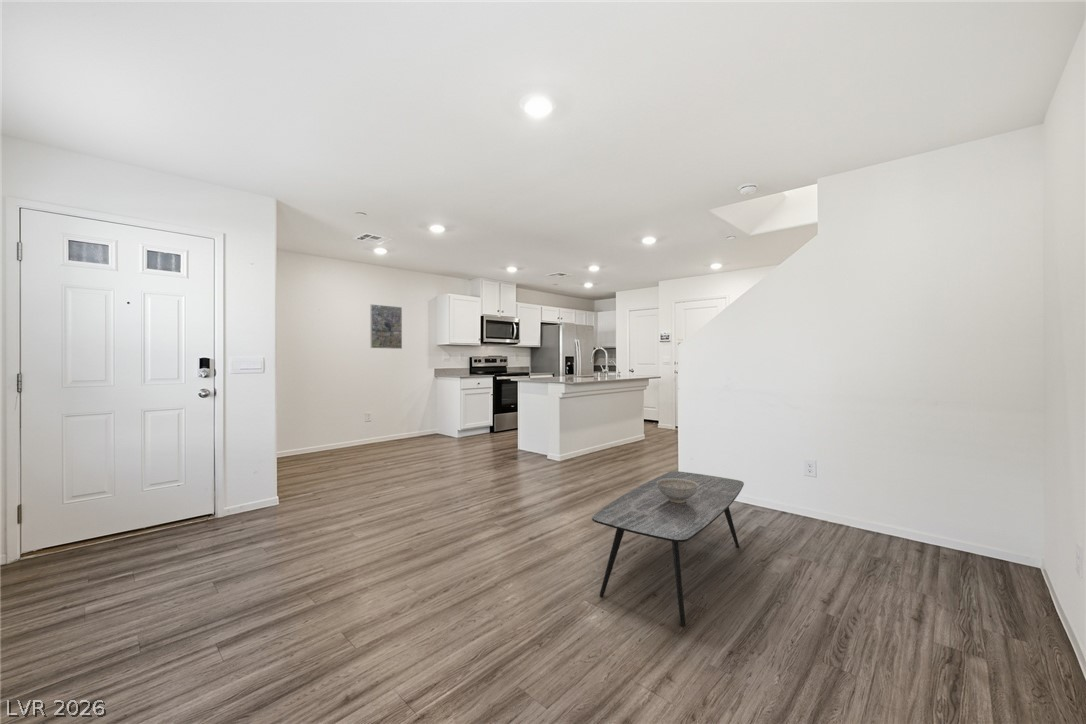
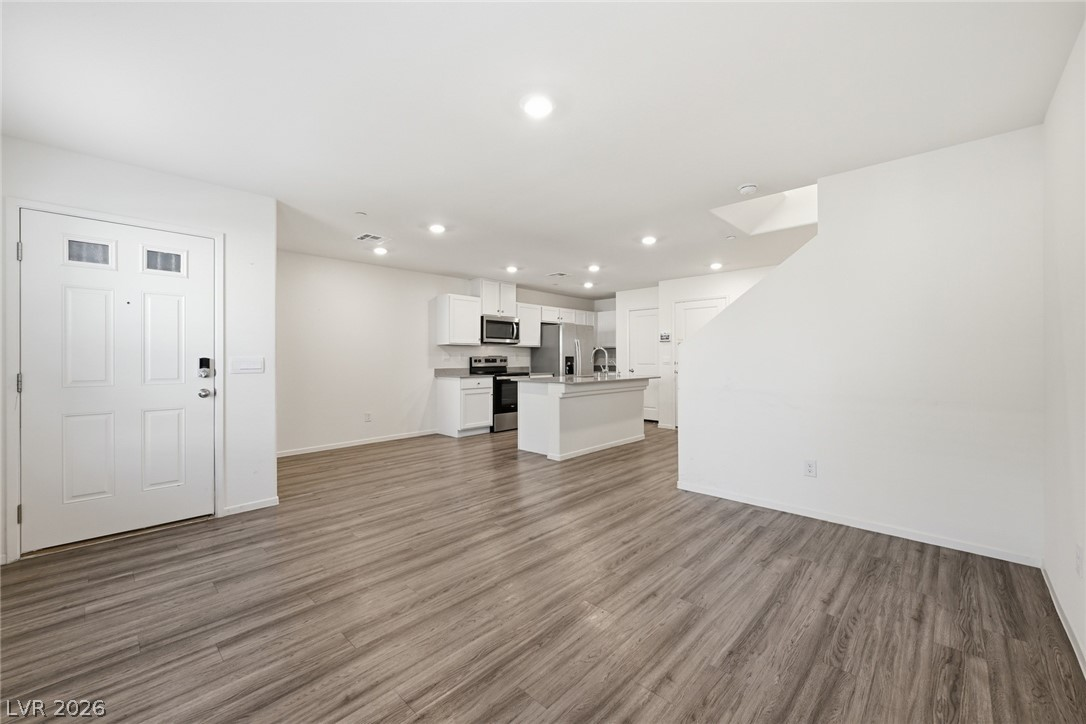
- coffee table (677, 532)
- decorative bowl (677, 491)
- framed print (386, 327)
